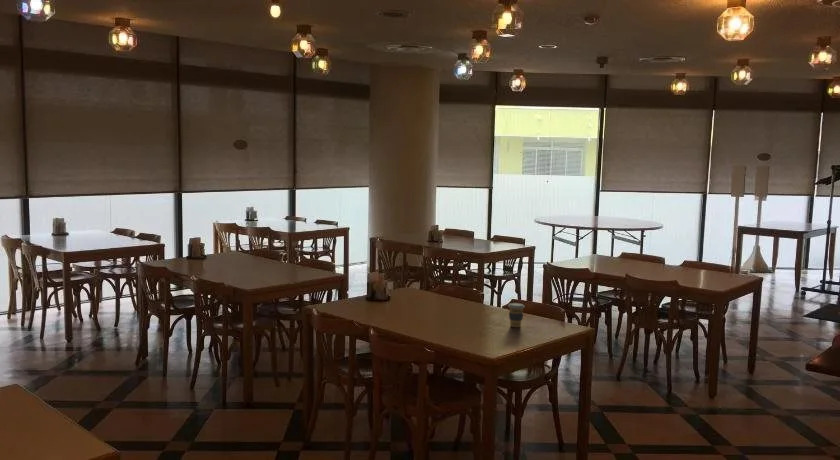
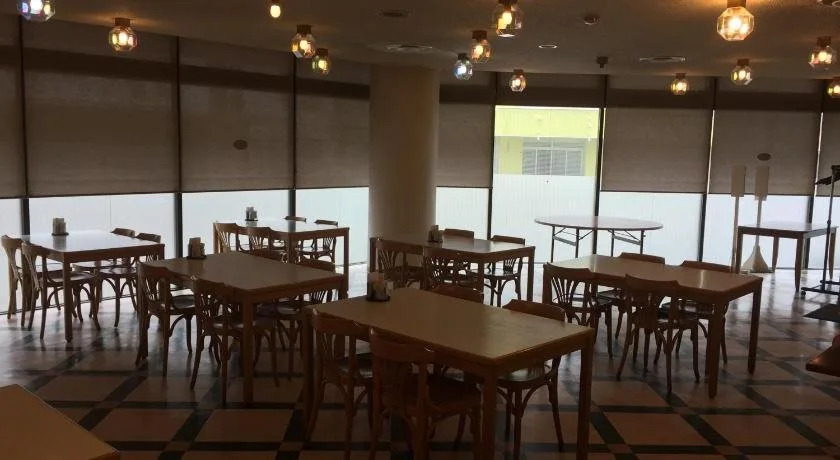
- coffee cup (515, 315)
